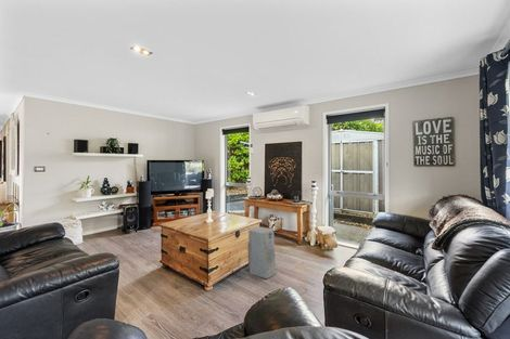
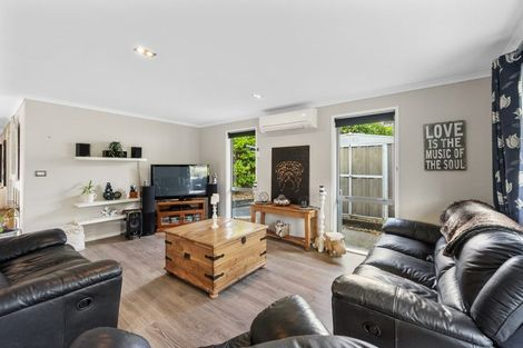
- air purifier (262, 250)
